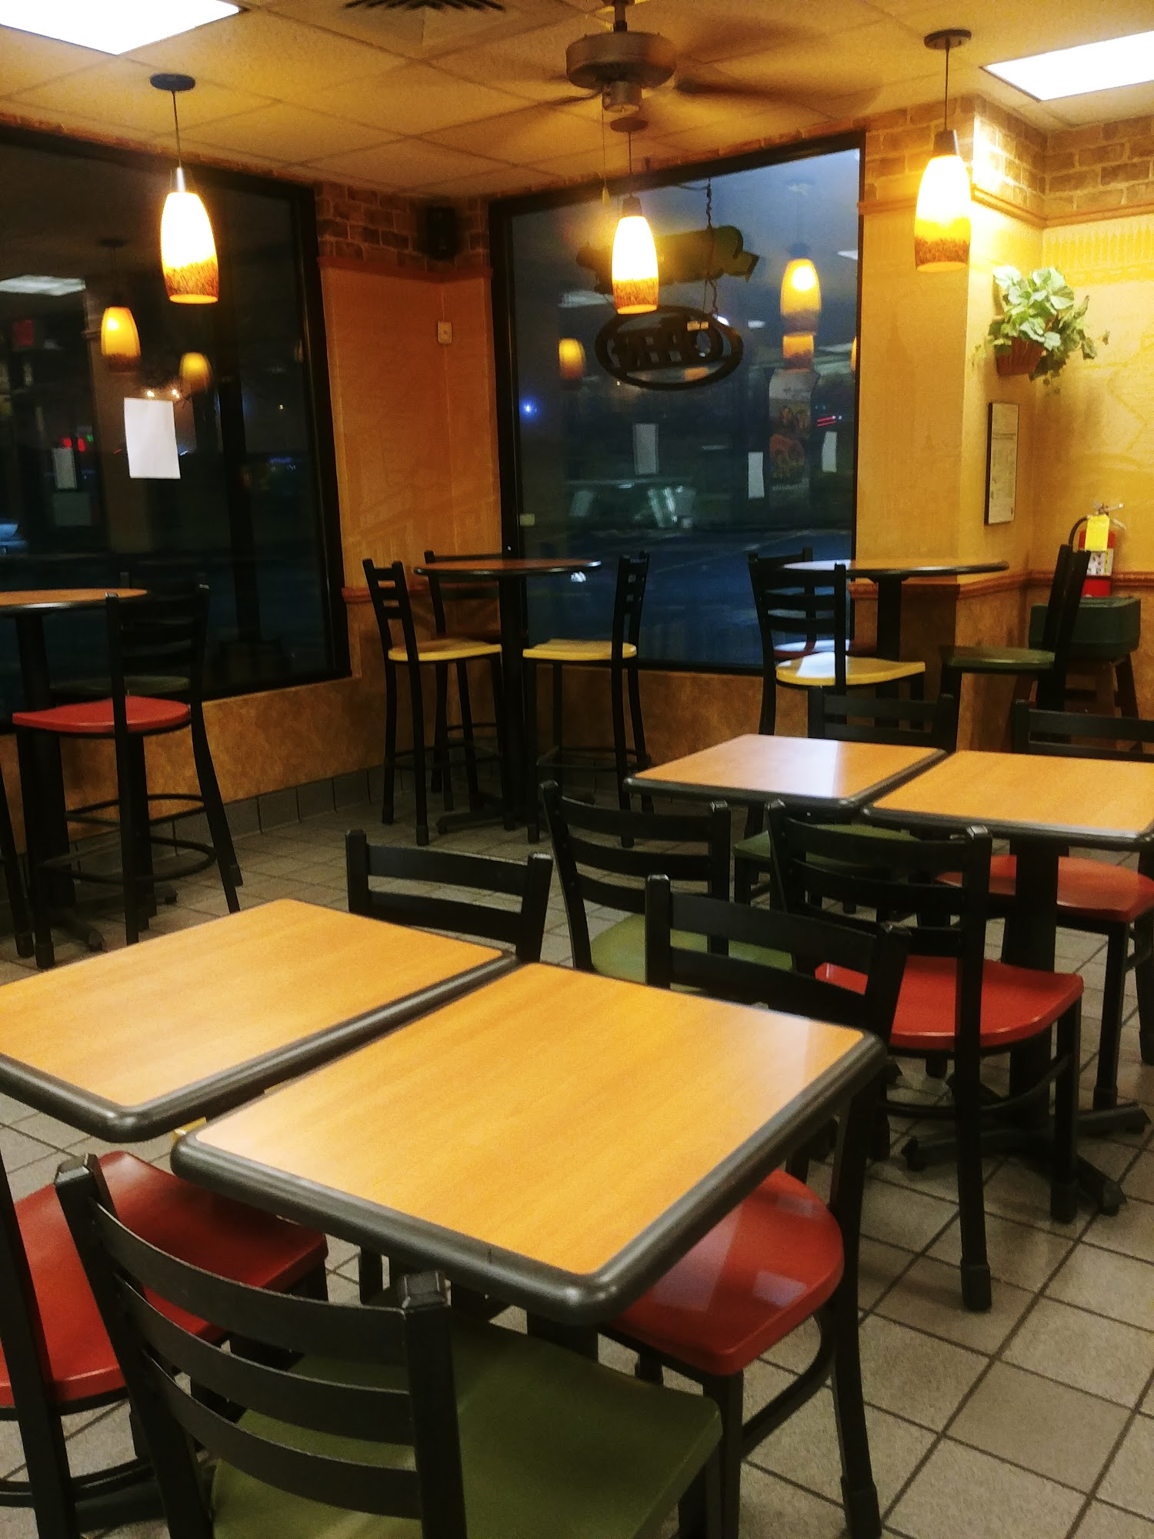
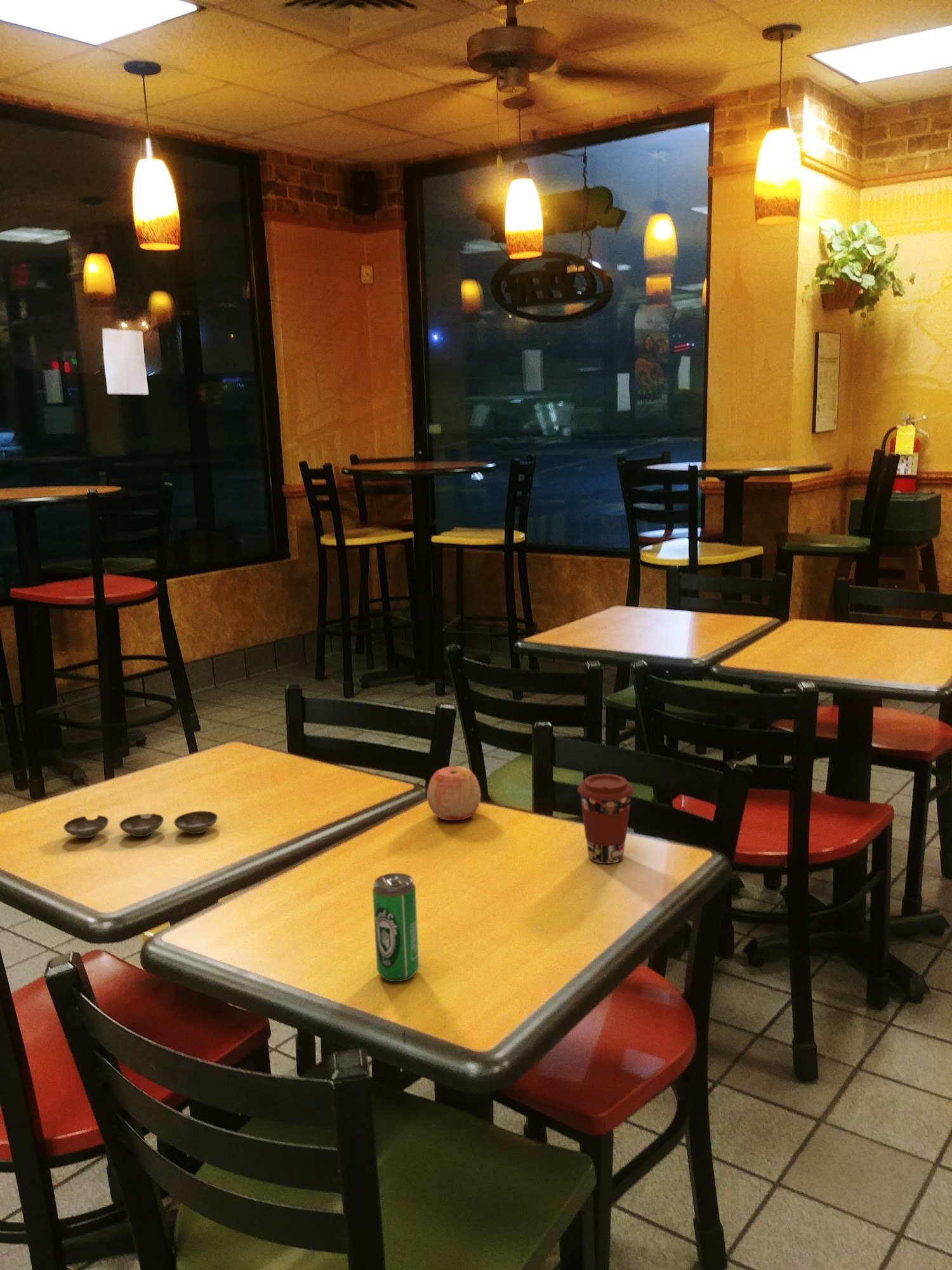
+ apple (454, 792)
+ bowl (142, 826)
+ coffee cup (605, 819)
+ beverage can (395, 927)
